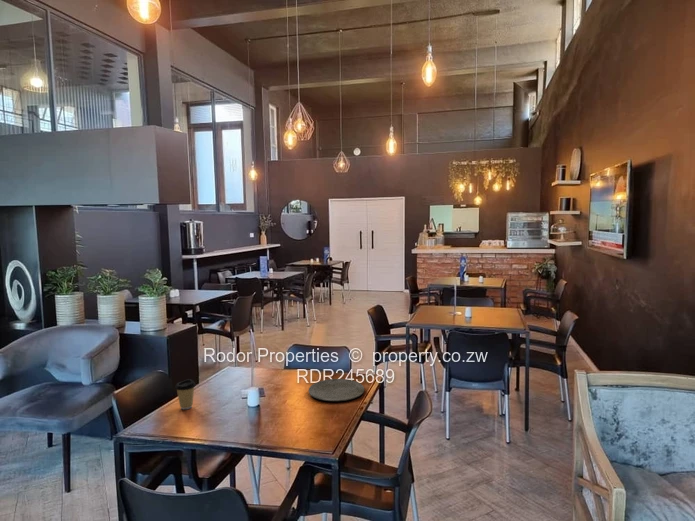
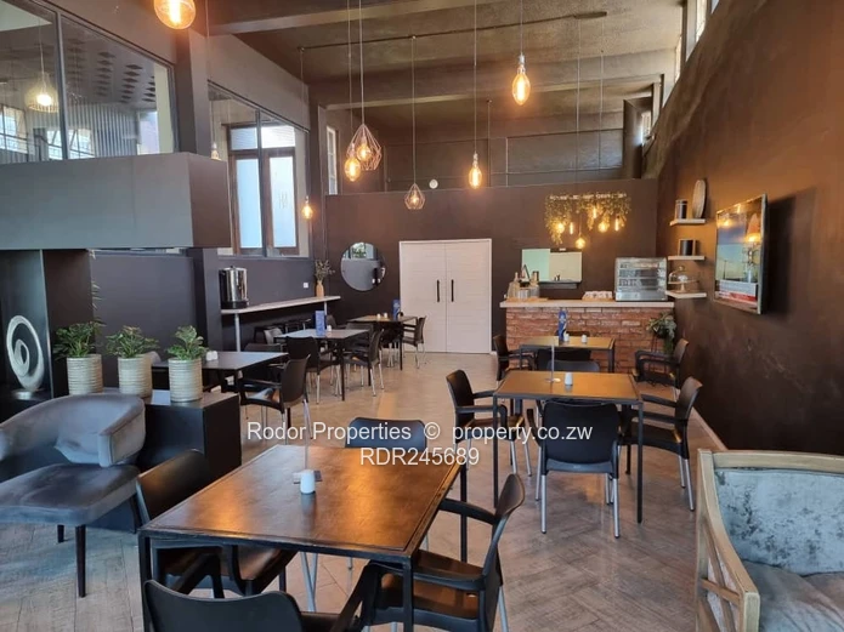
- coffee cup (185, 394)
- plate (336, 390)
